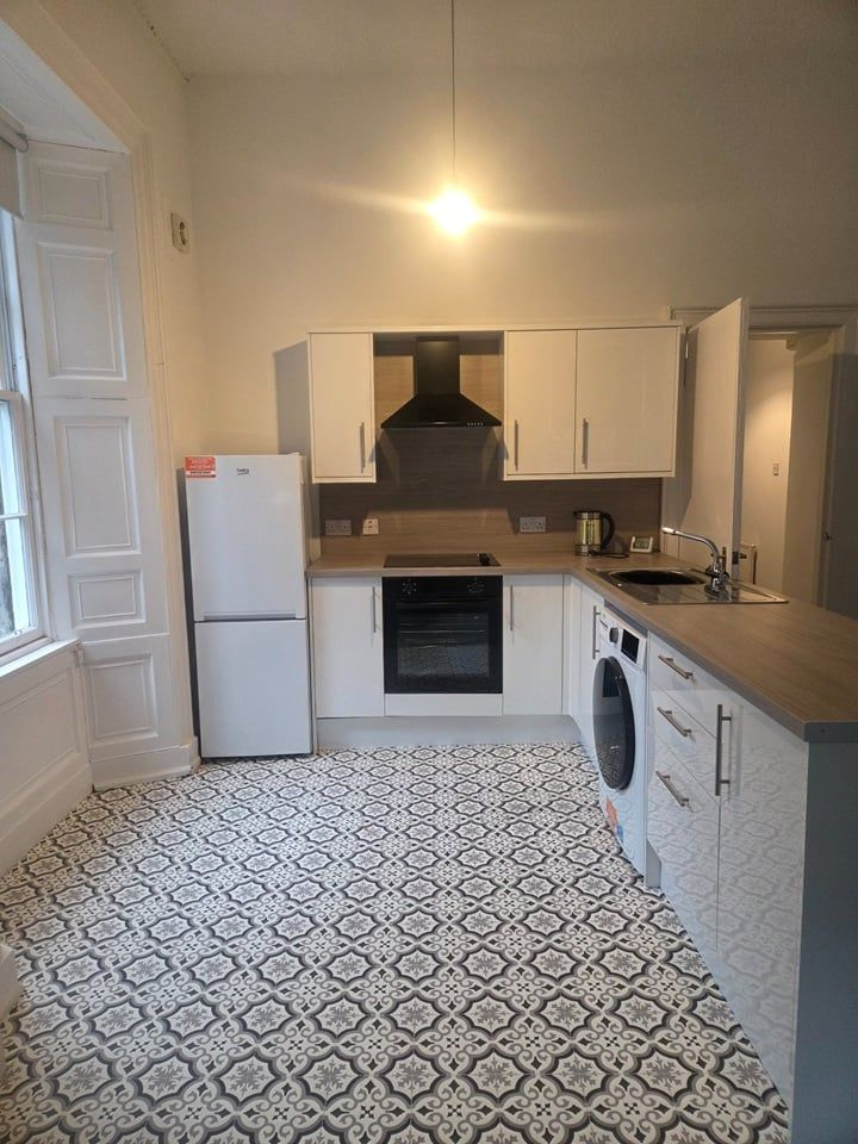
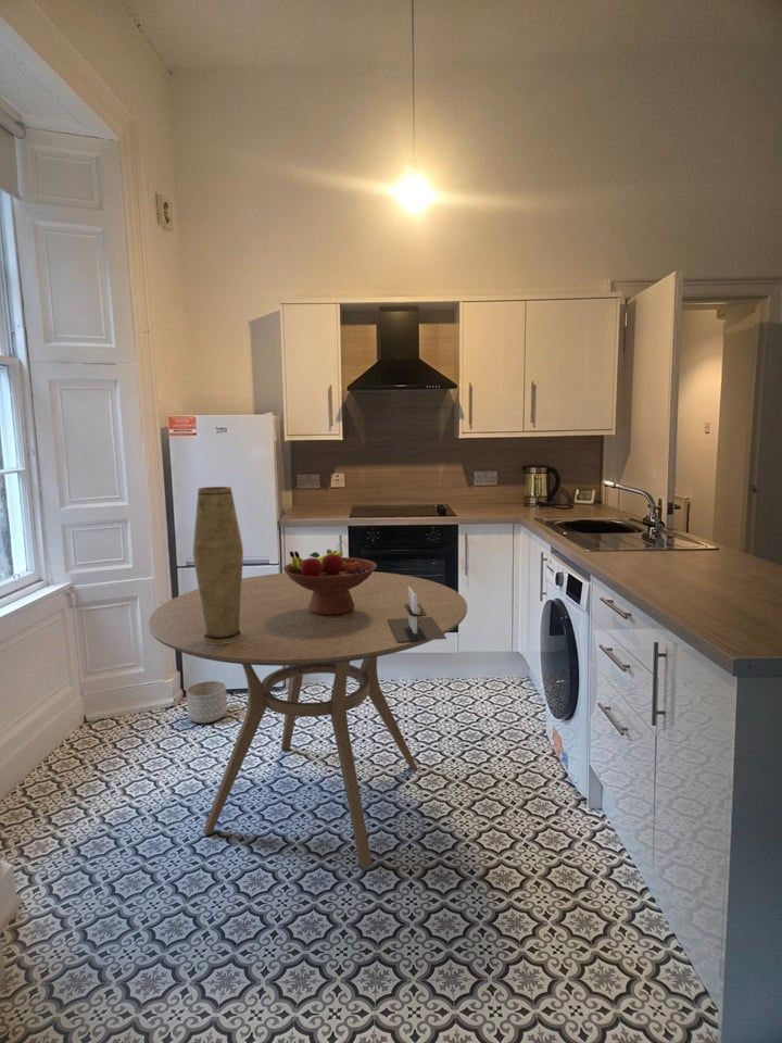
+ vase (218, 563)
+ fruit bowl (330, 579)
+ planter (206, 702)
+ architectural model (415, 608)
+ dining table (316, 703)
